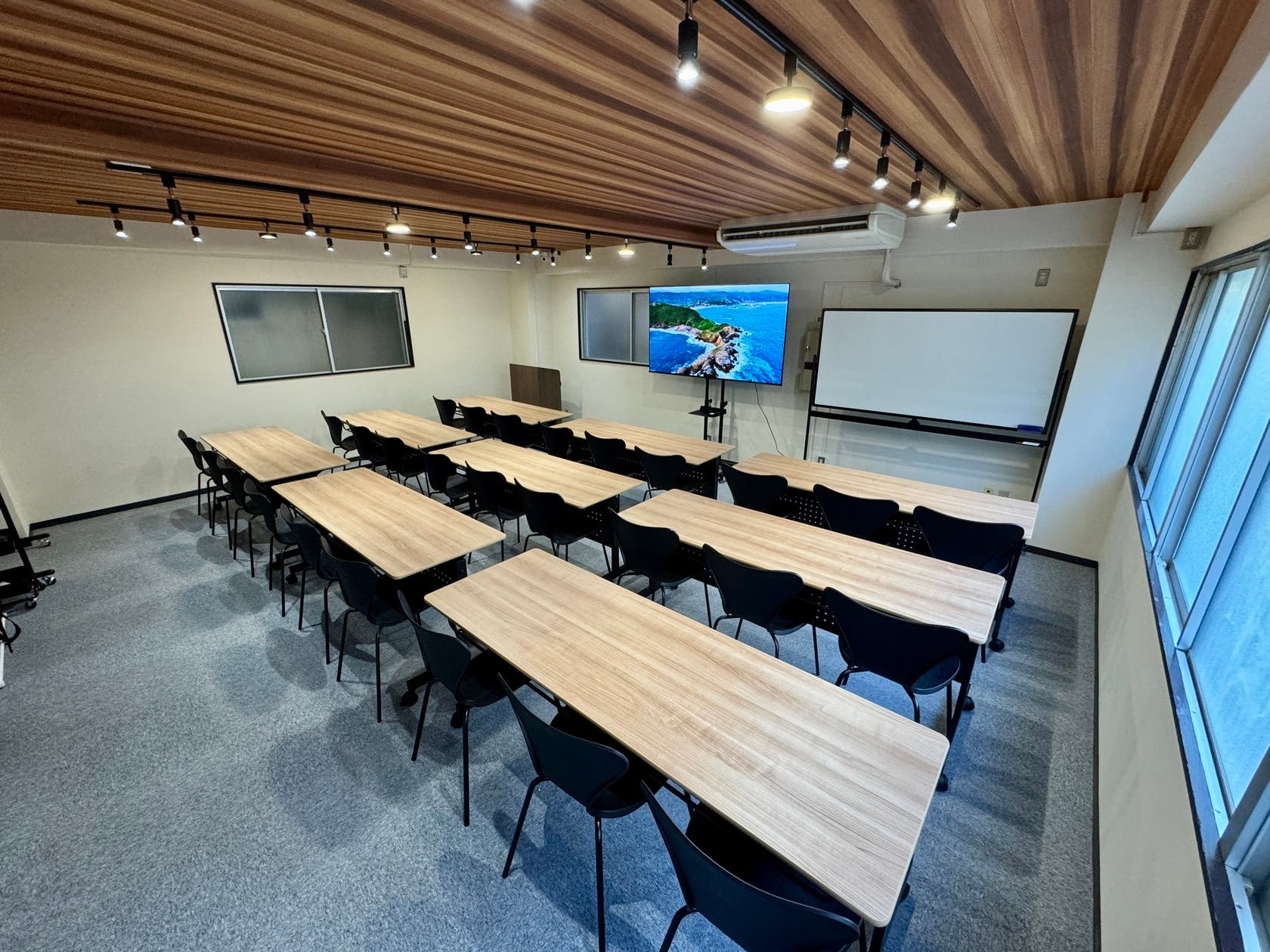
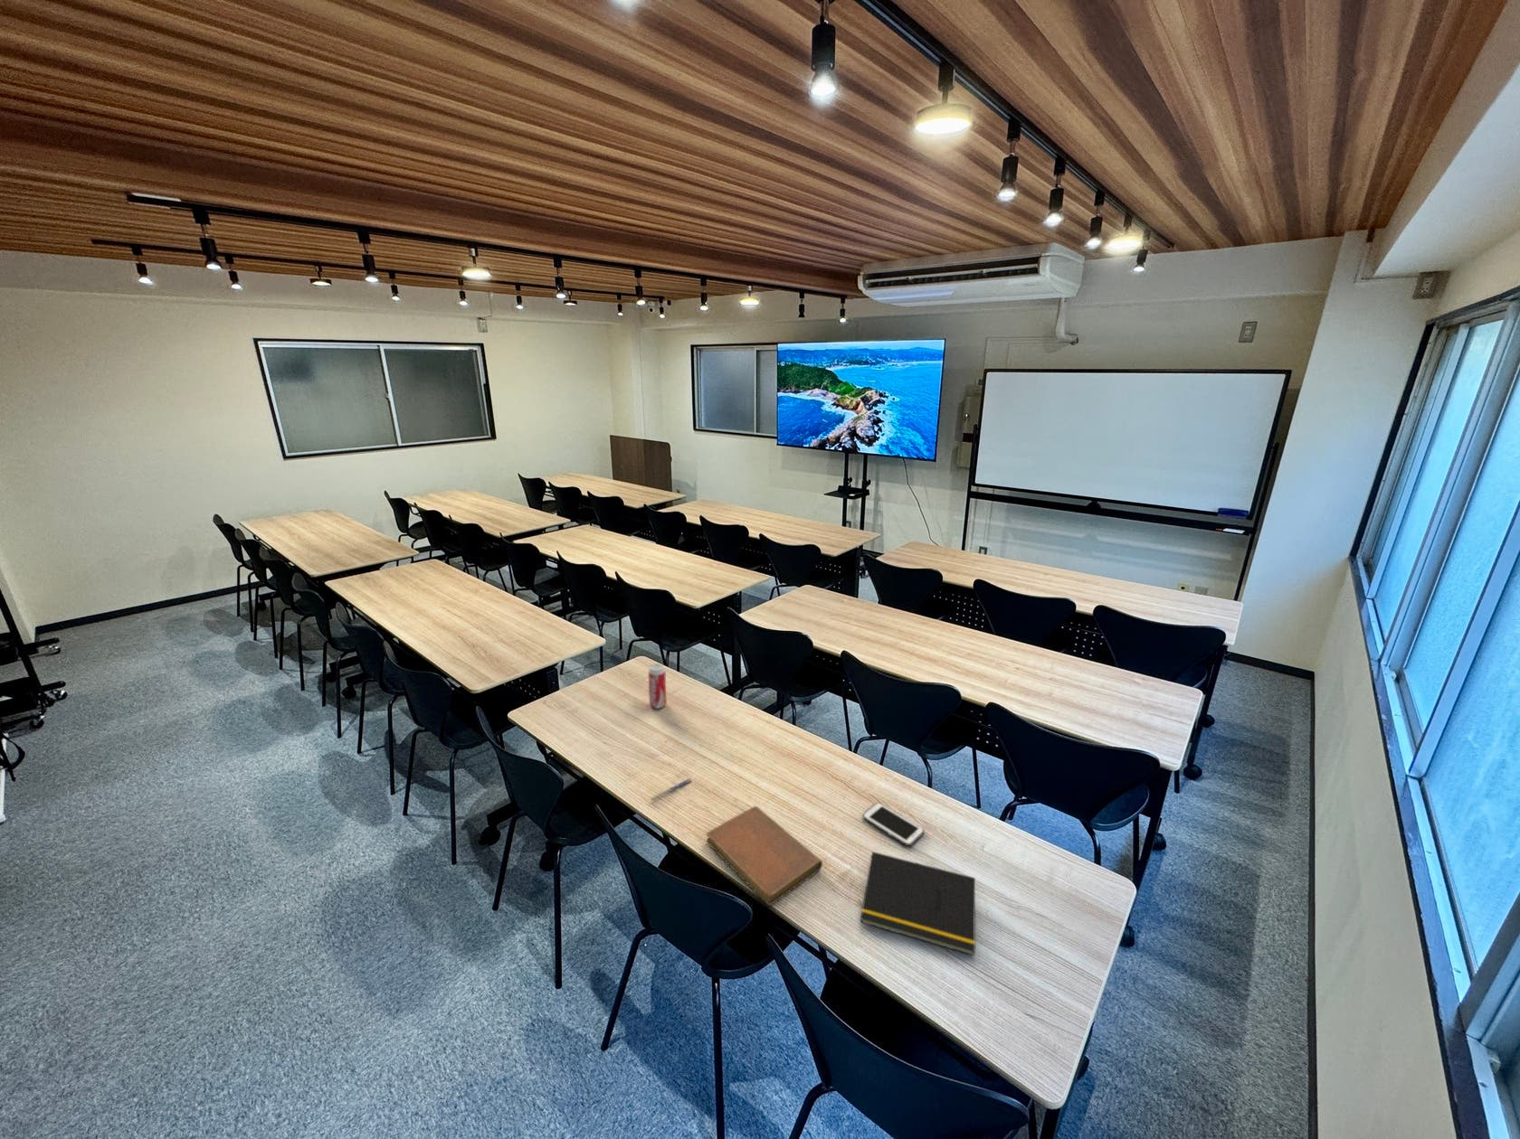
+ notebook (762, 849)
+ beverage can (657, 686)
+ cell phone (892, 823)
+ notepad (918, 899)
+ pen (670, 790)
